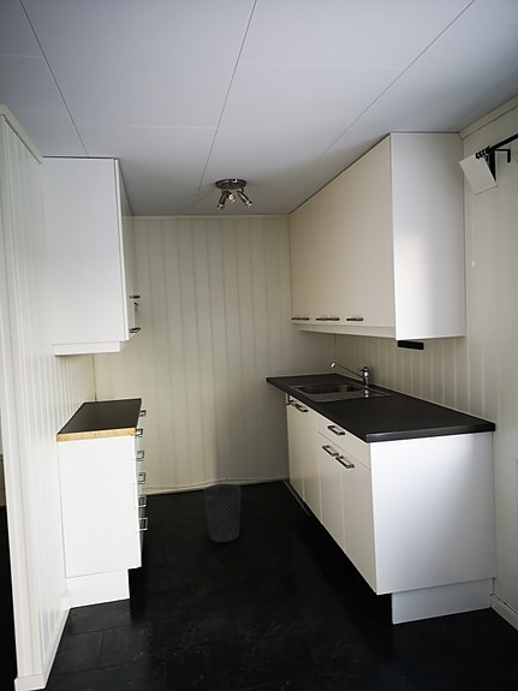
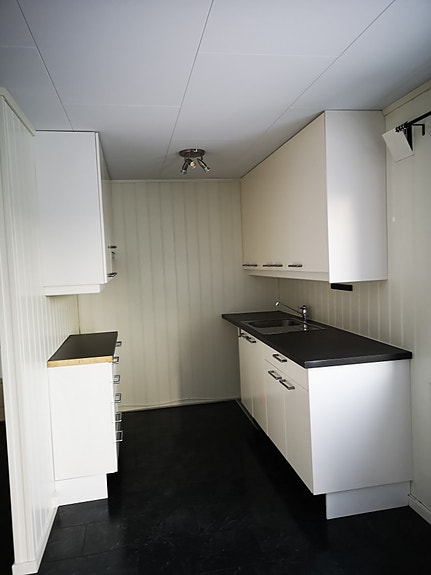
- wastebasket (222, 512)
